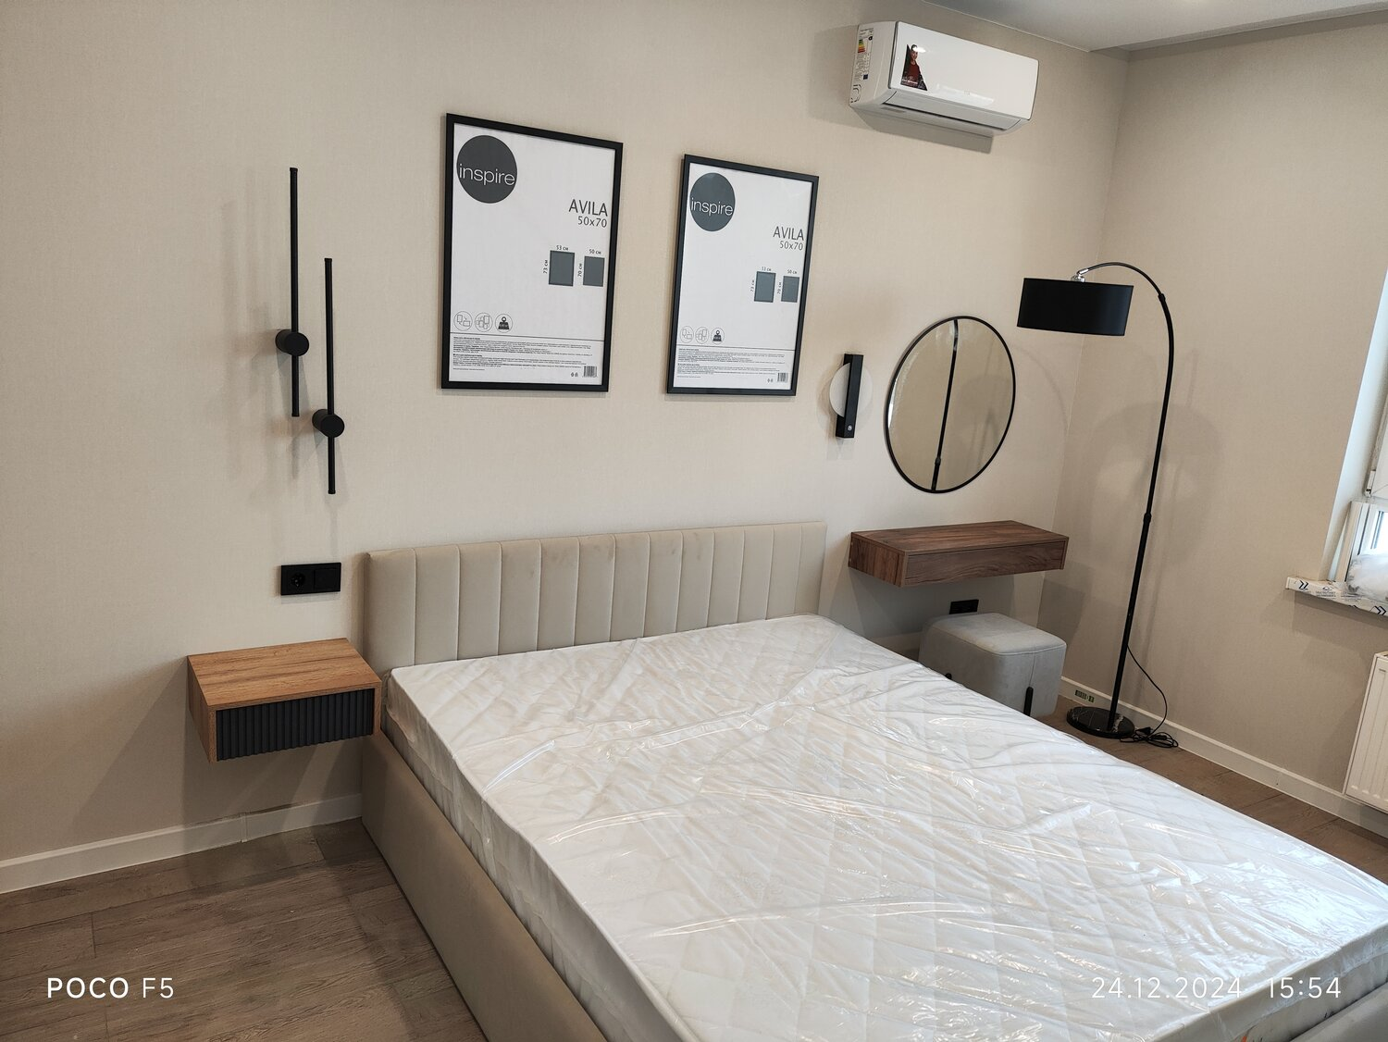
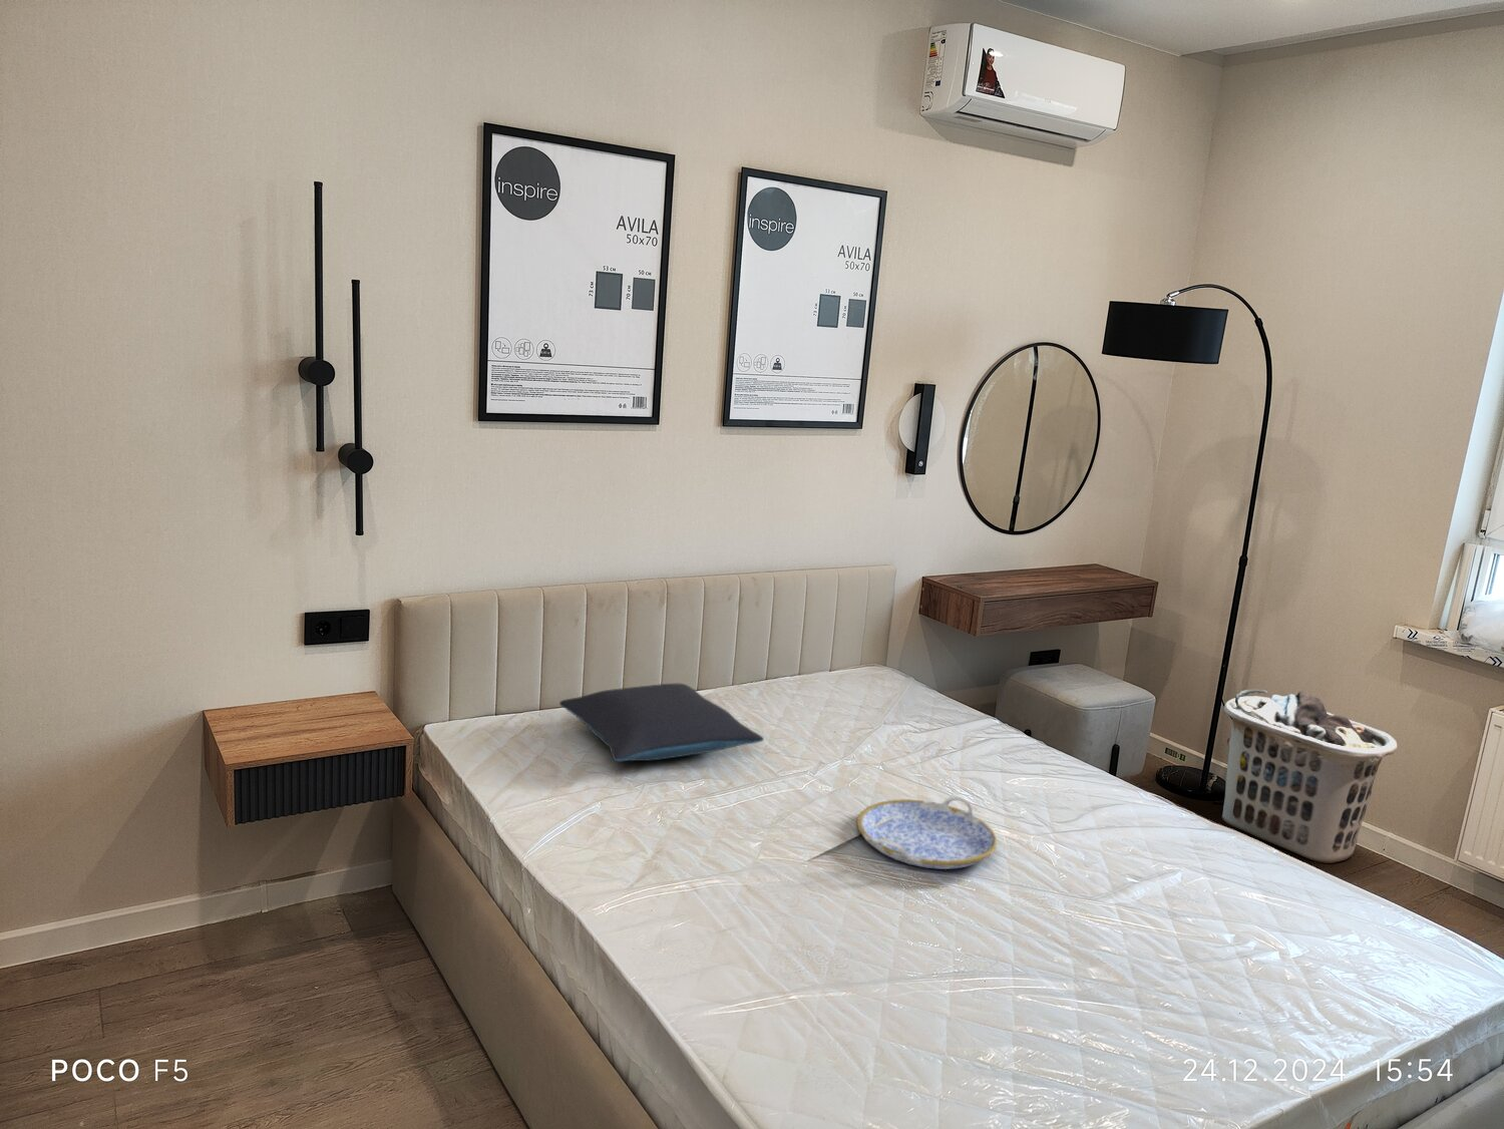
+ pillow (656, 721)
+ serving tray (925, 831)
+ clothes hamper (1299, 767)
